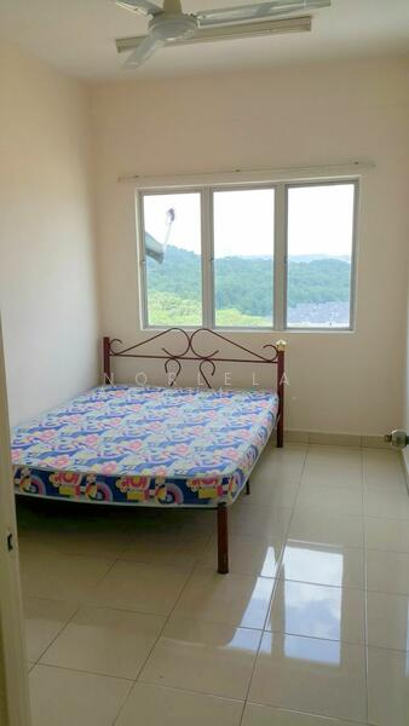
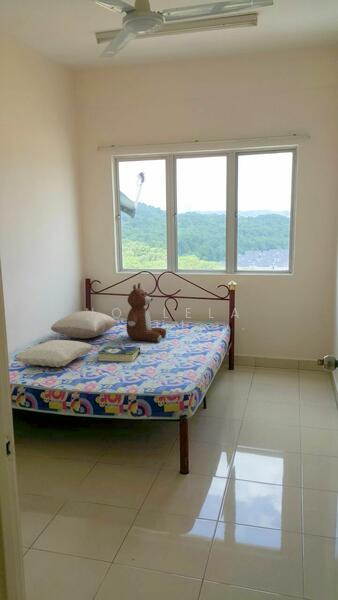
+ book (119, 353)
+ pillow (84, 324)
+ teddy bear (145, 311)
+ pillow (55, 353)
